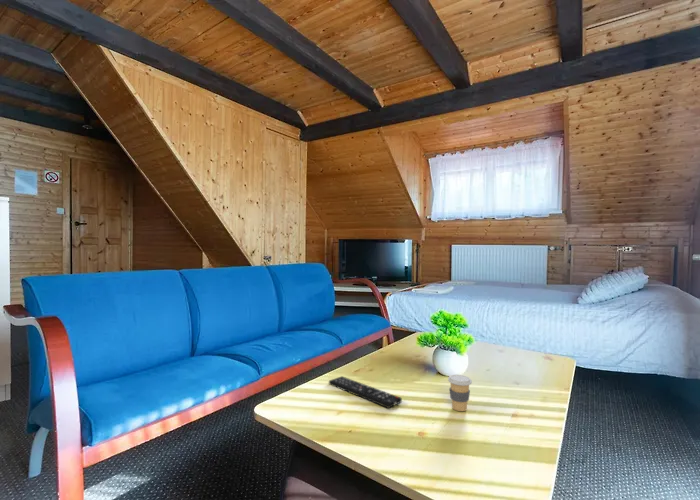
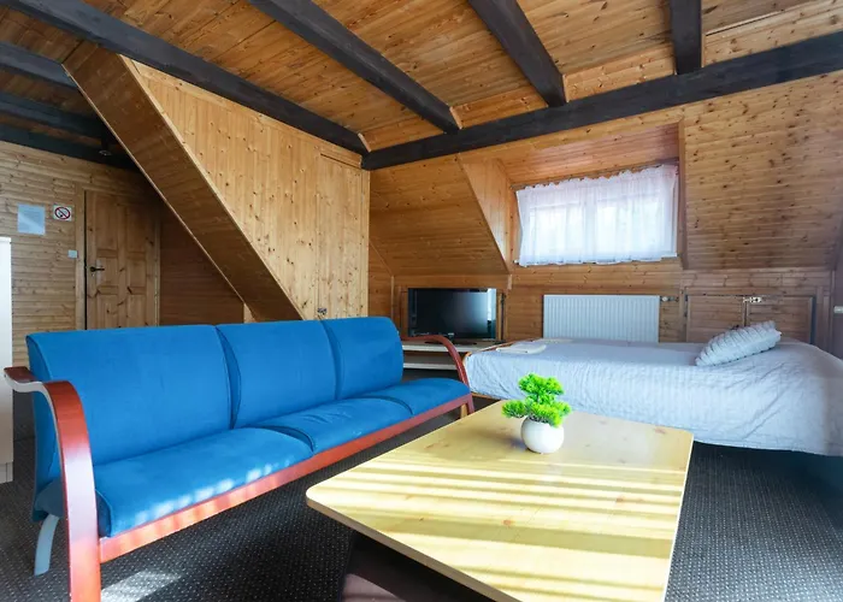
- remote control (363, 390)
- coffee cup (459, 393)
